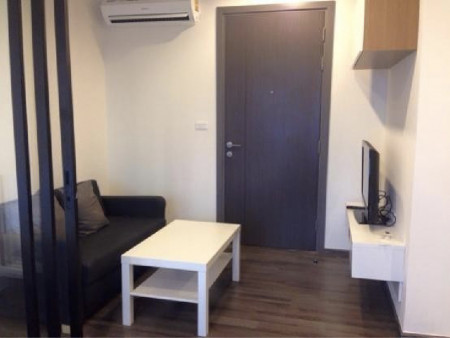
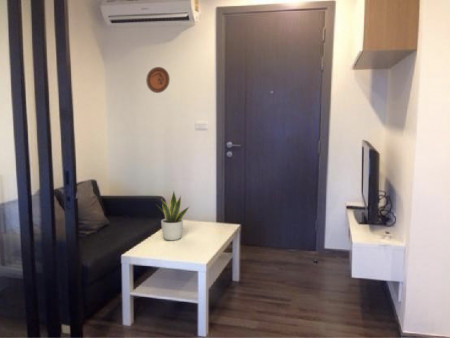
+ decorative plate (158, 80)
+ potted plant (171, 214)
